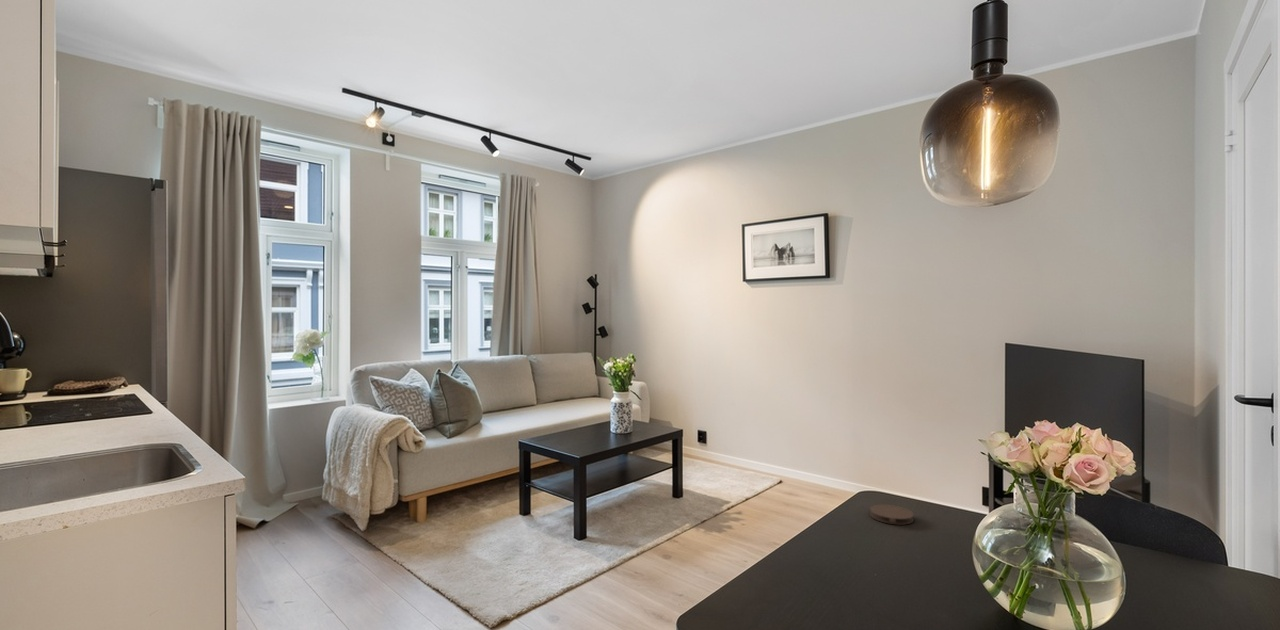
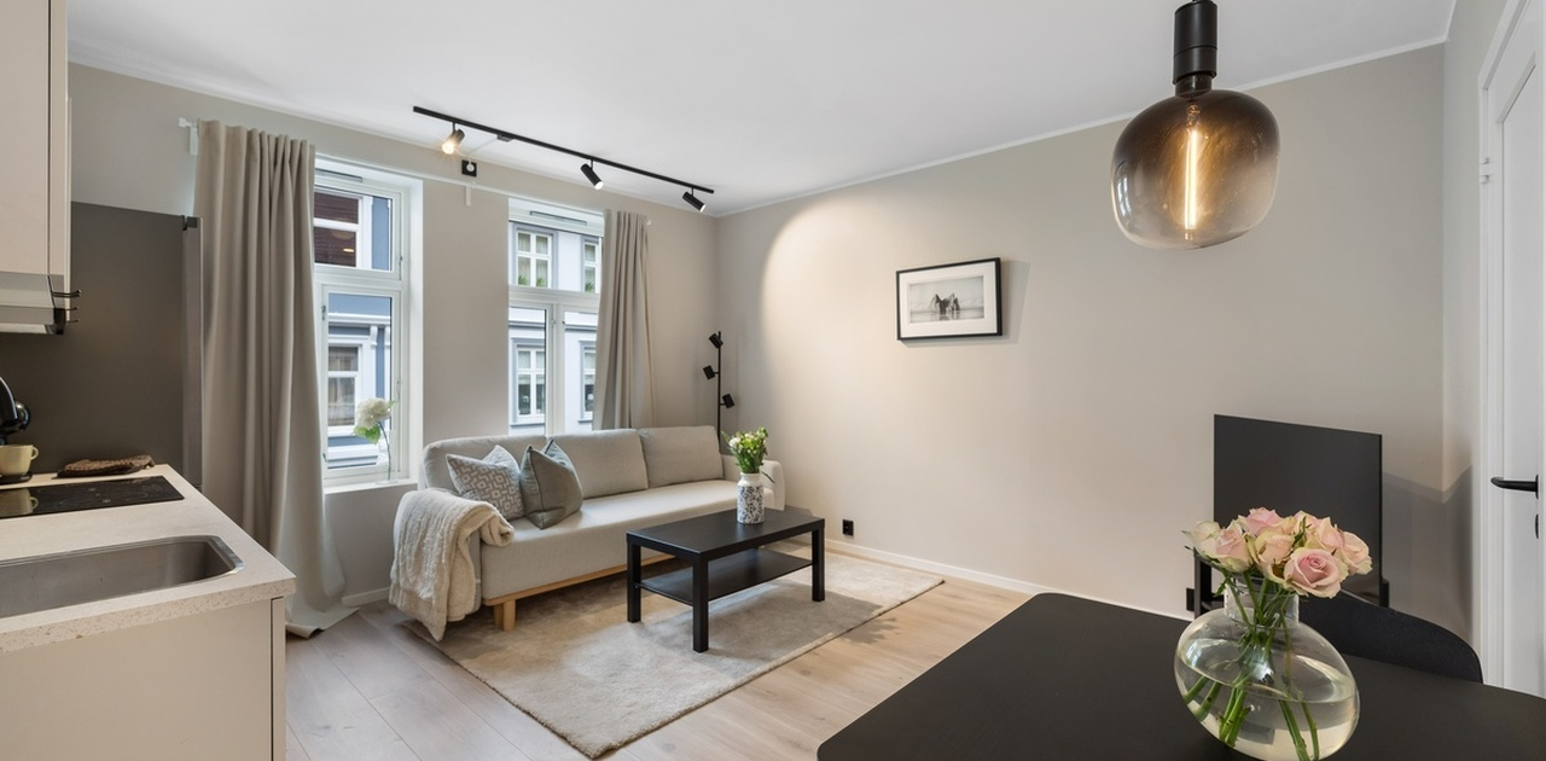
- coaster (891, 514)
